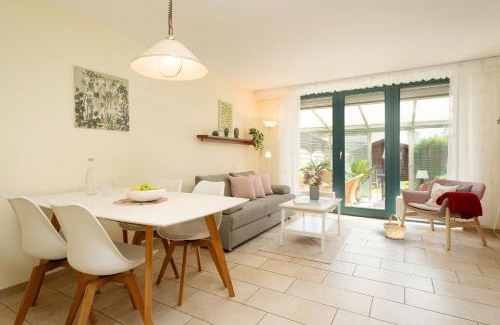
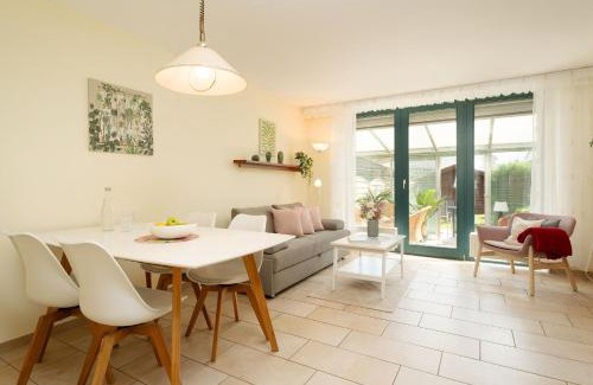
- basket (394, 226)
